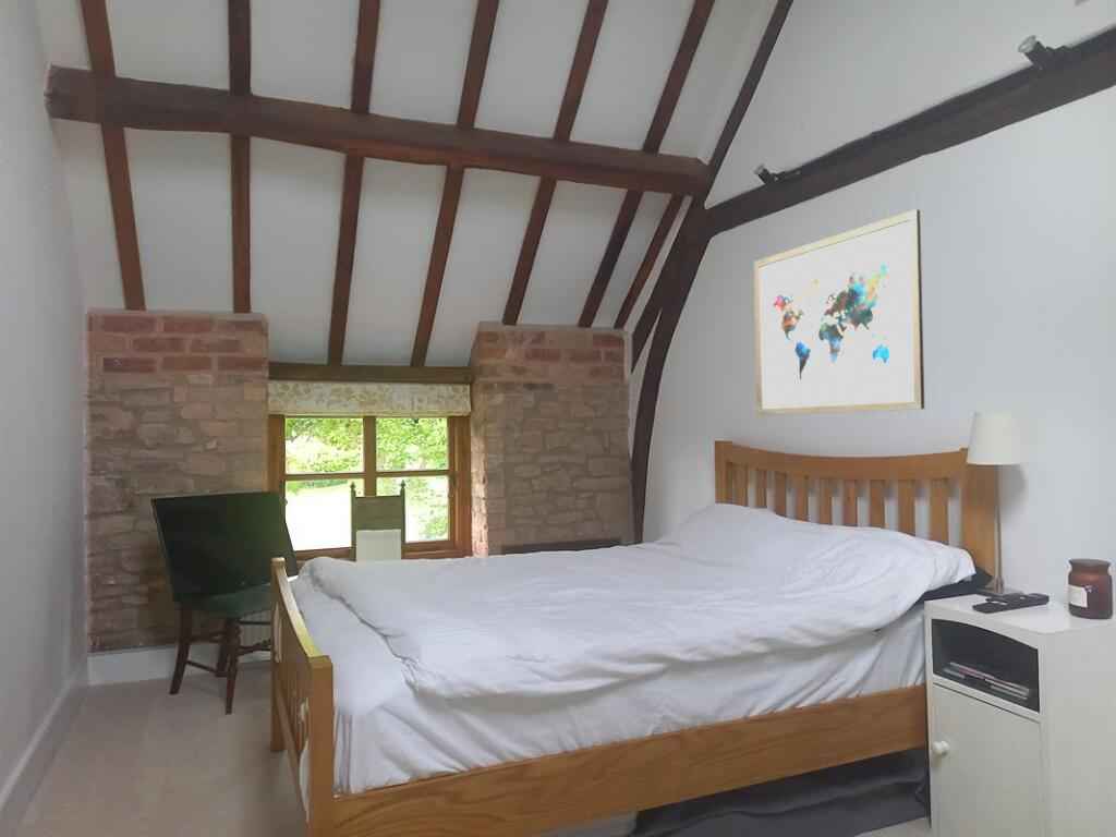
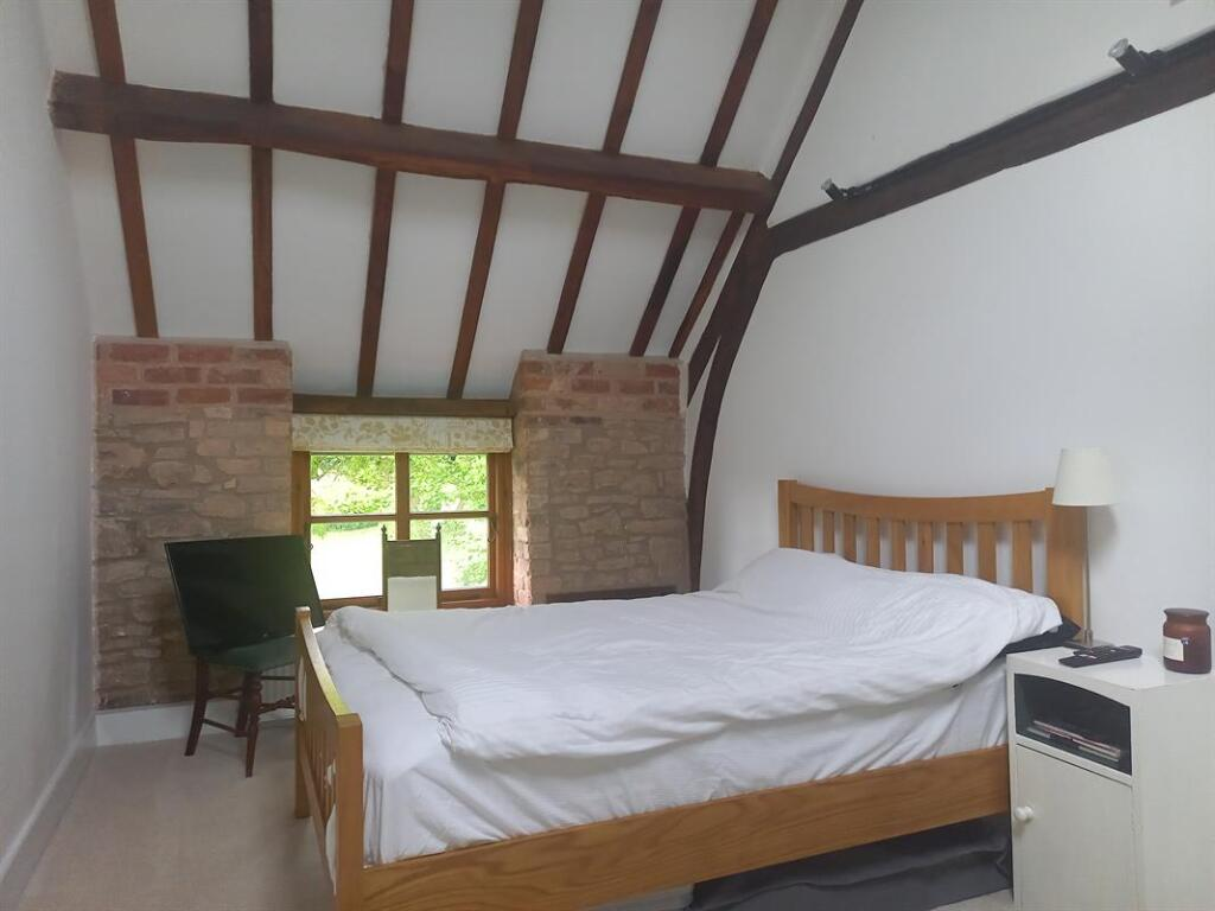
- wall art (827, 325)
